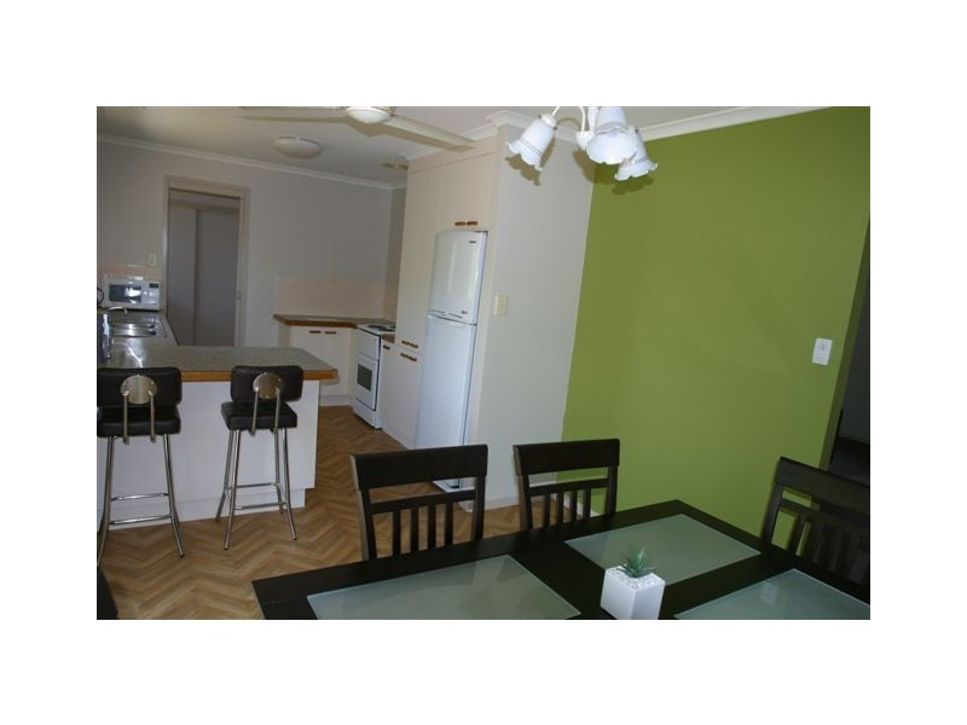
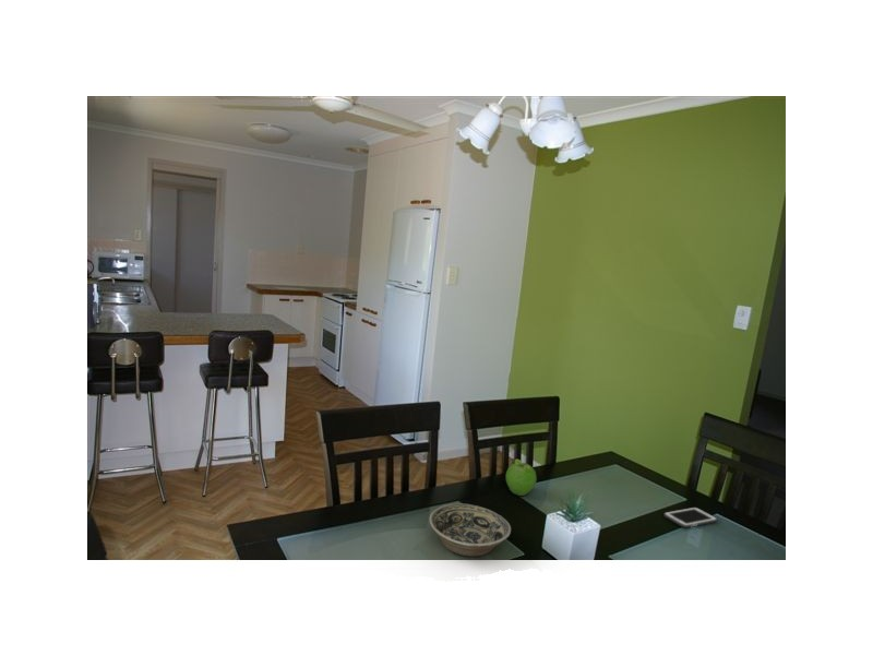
+ cell phone (690, 516)
+ fruit (521, 477)
+ bowl (468, 532)
